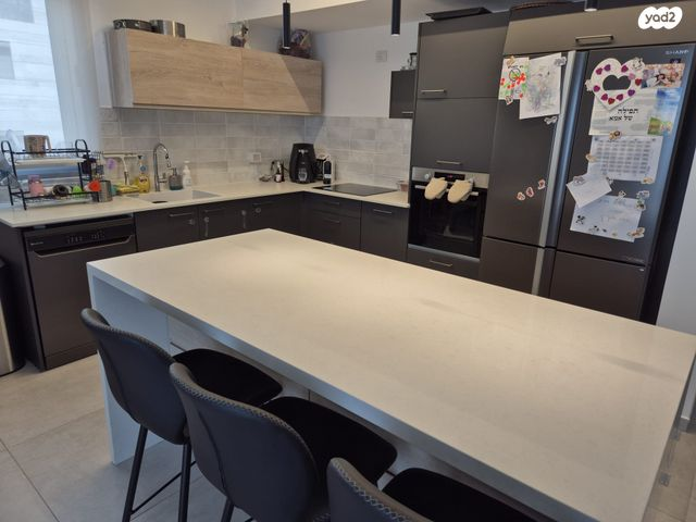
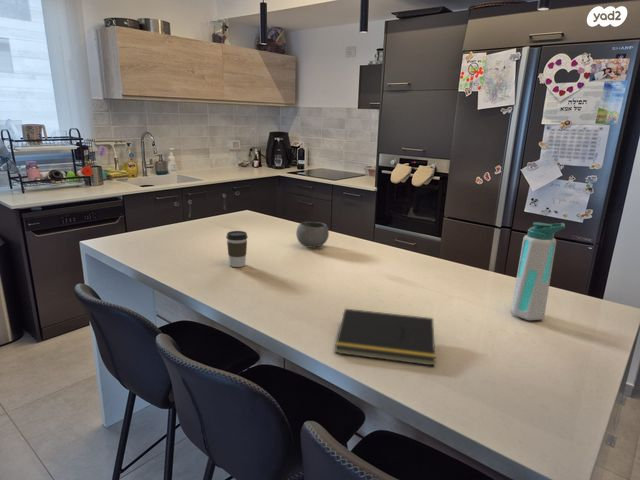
+ bowl (312, 235)
+ notepad (386, 334)
+ coffee cup (237, 249)
+ water bottle (537, 270)
